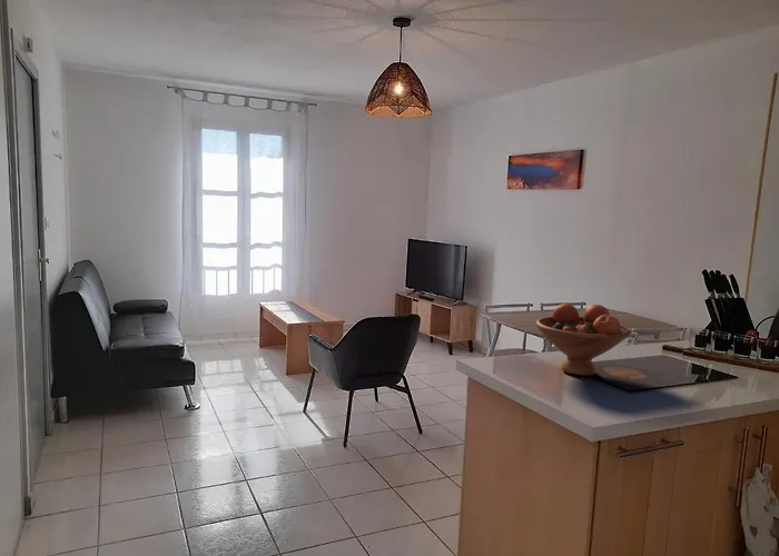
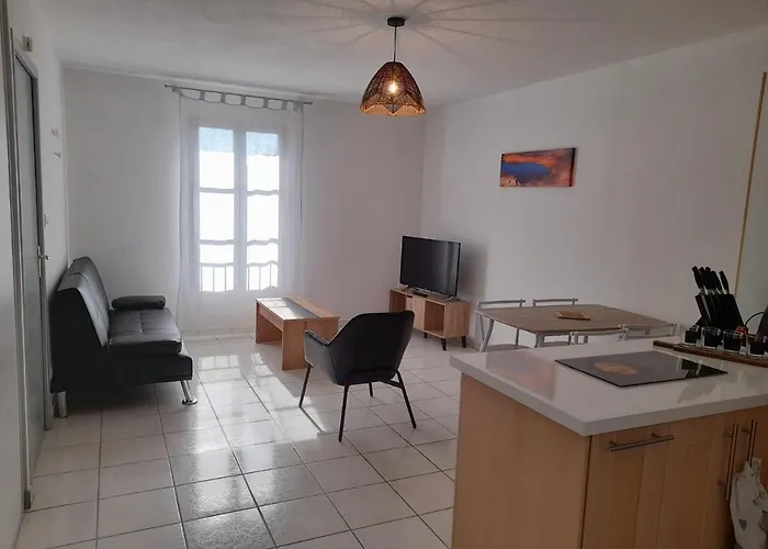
- fruit bowl (581, 339)
